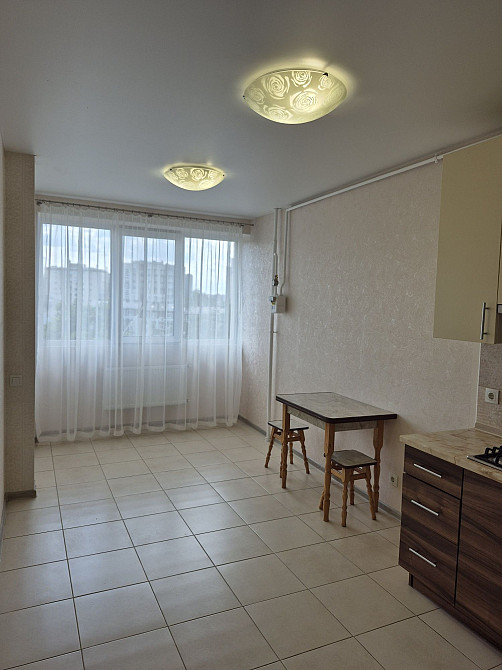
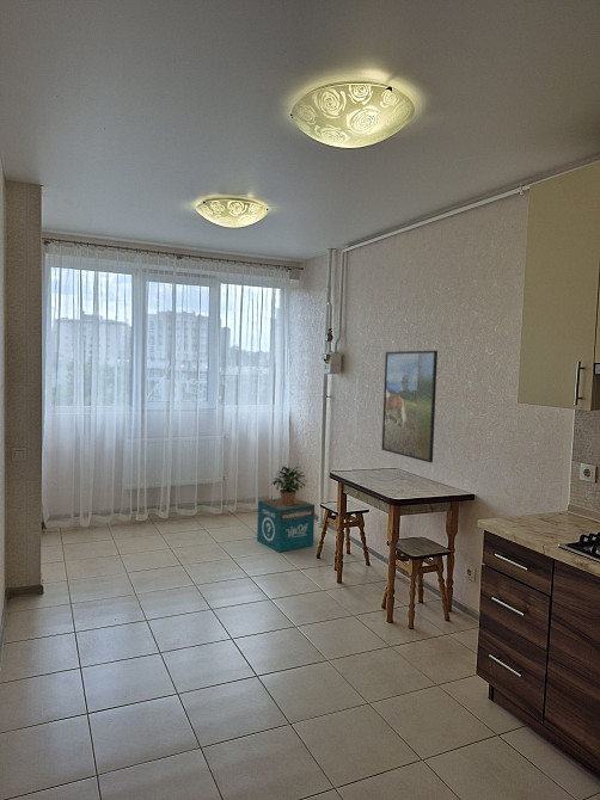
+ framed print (408, 404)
+ product box (284, 523)
+ potted plant (289, 482)
